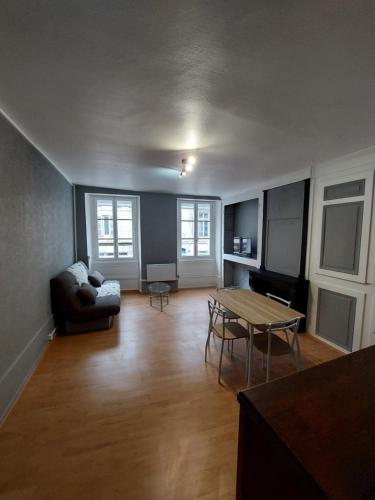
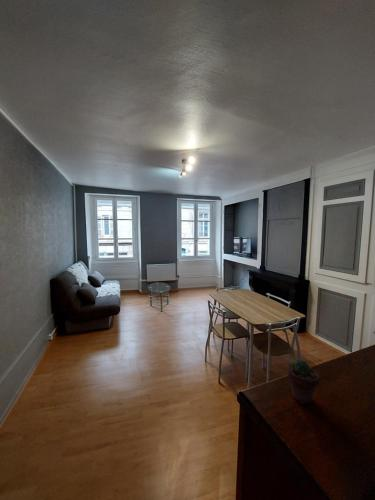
+ potted succulent (302, 379)
